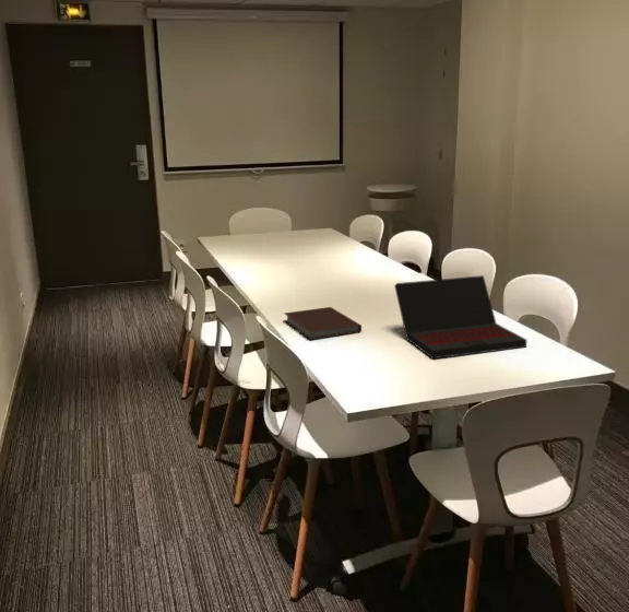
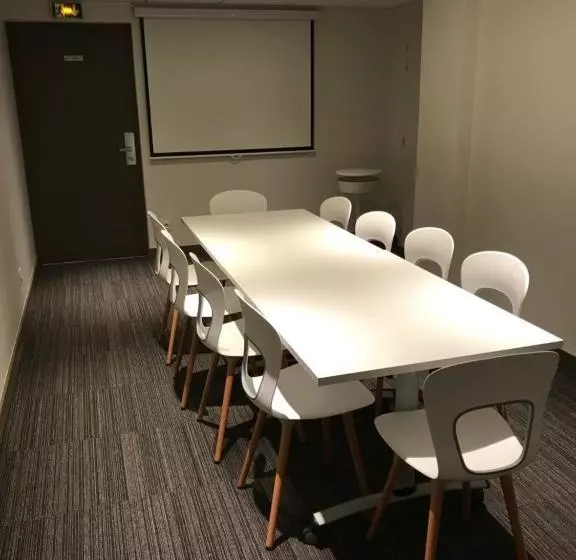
- laptop (458, 313)
- notebook (321, 322)
